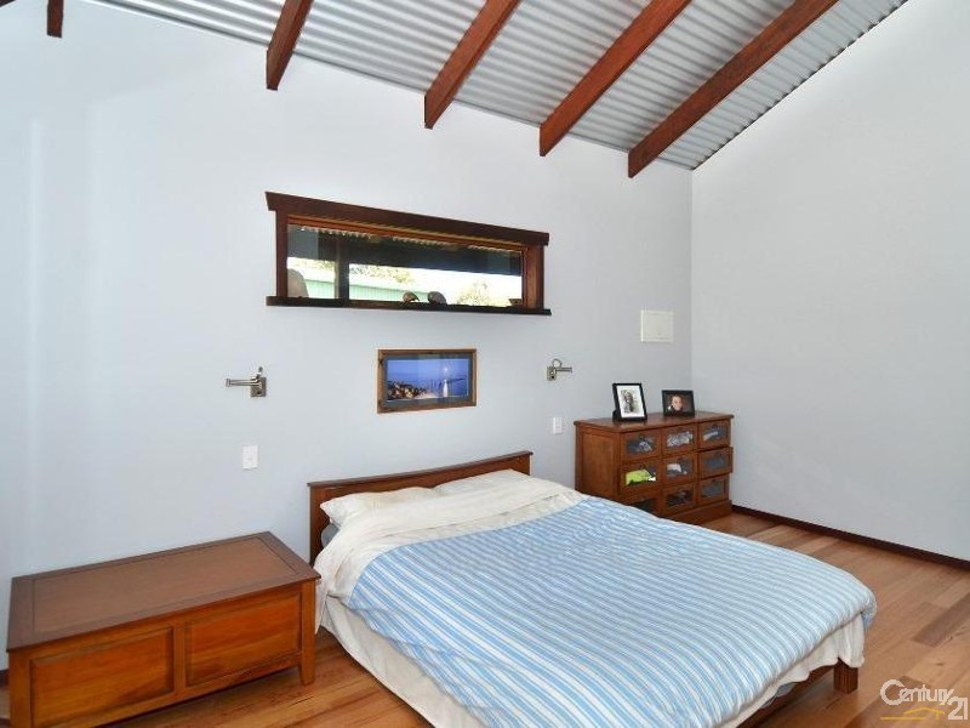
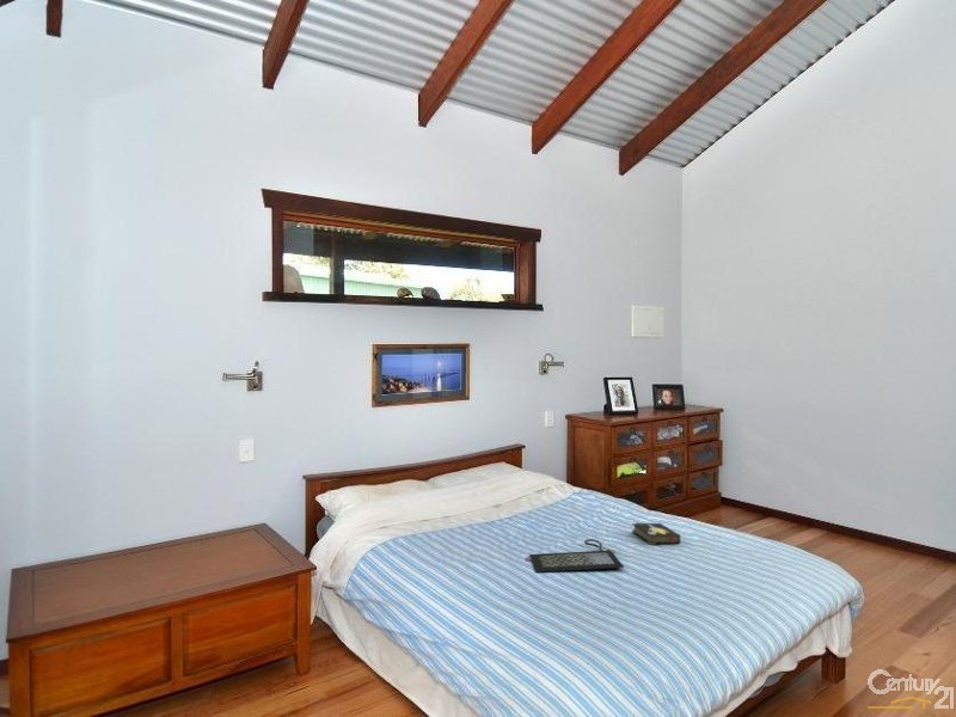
+ clutch bag (578, 559)
+ hardback book (655, 532)
